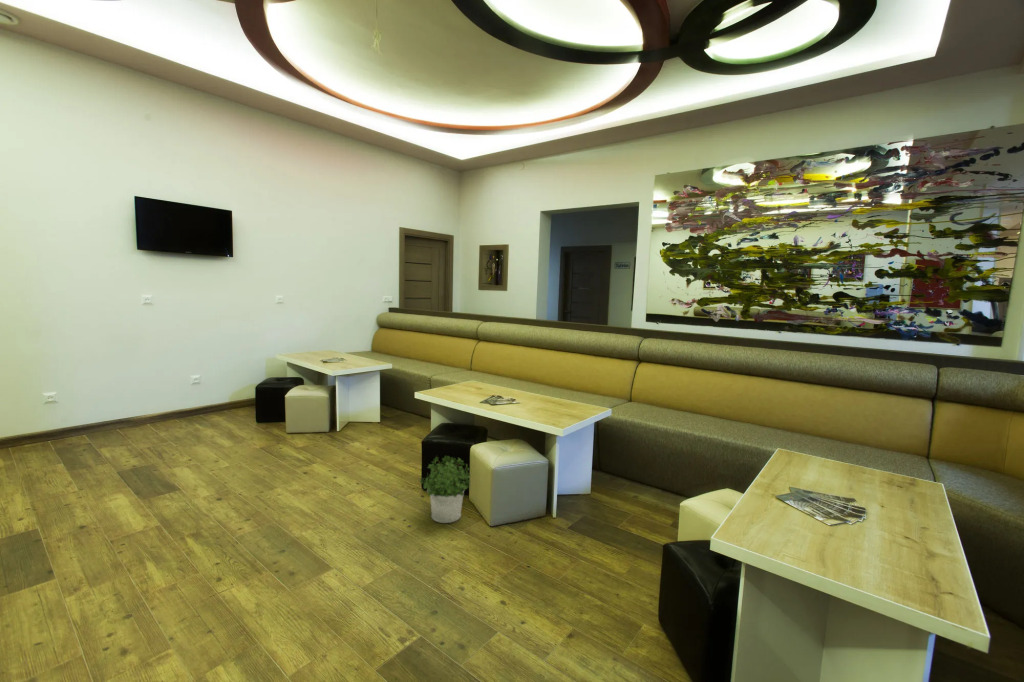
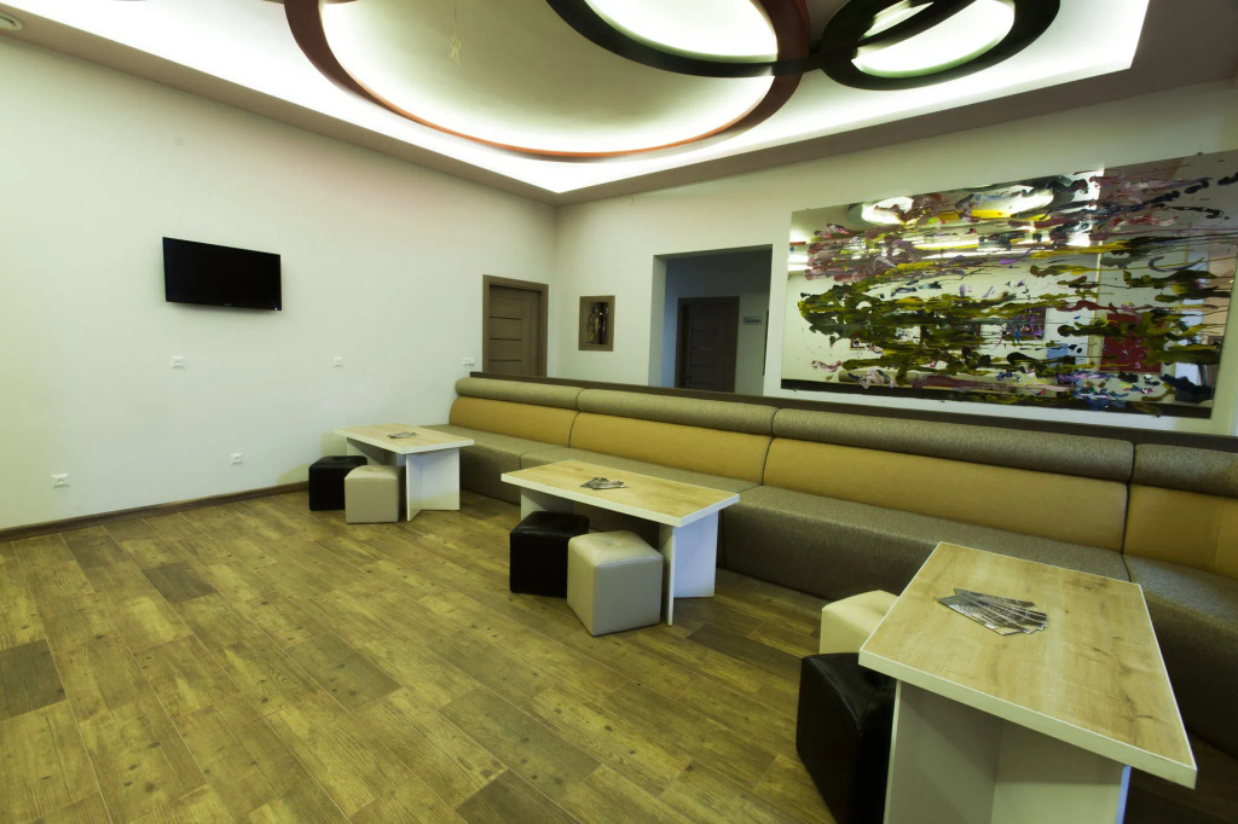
- potted plant (444, 486)
